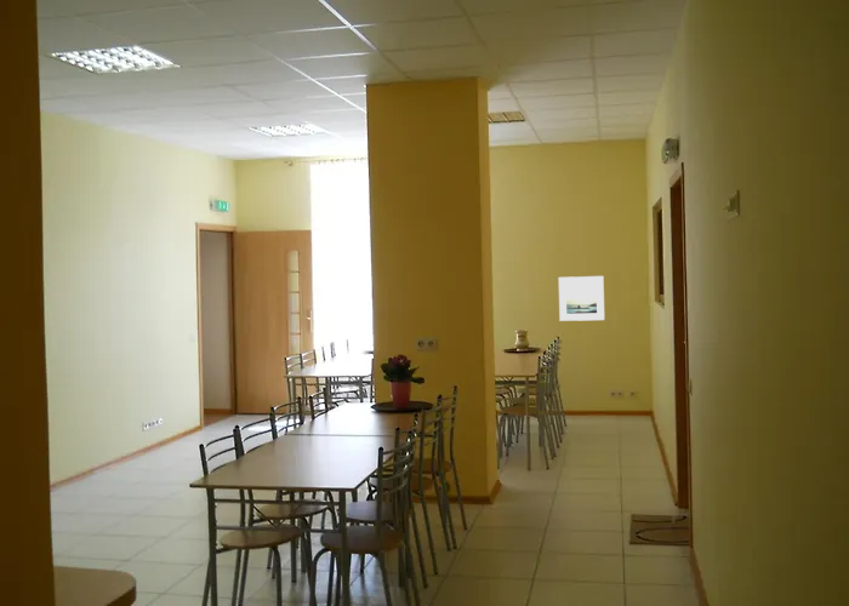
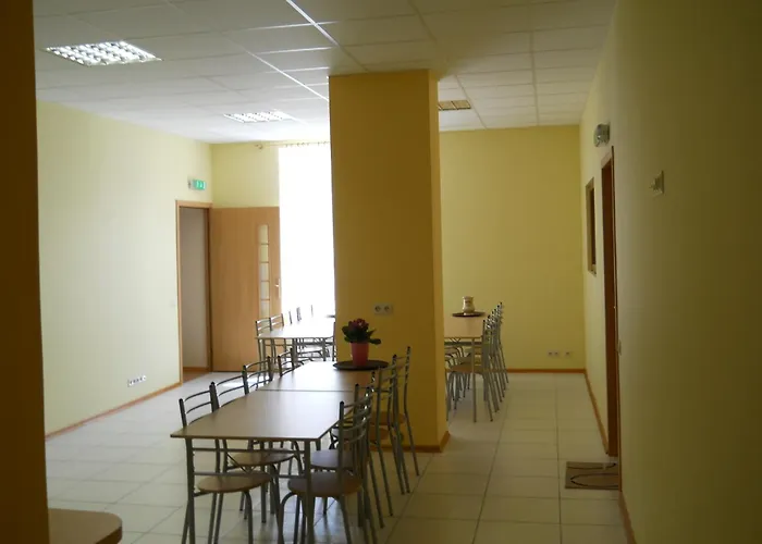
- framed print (581, 298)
